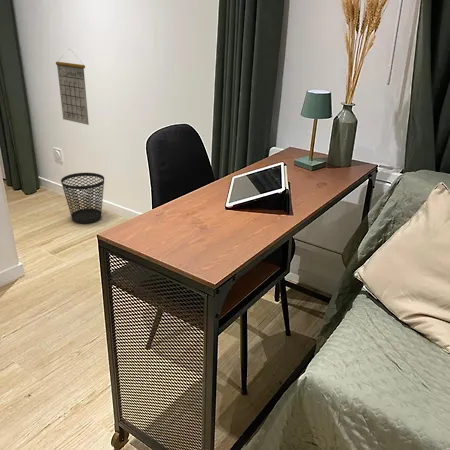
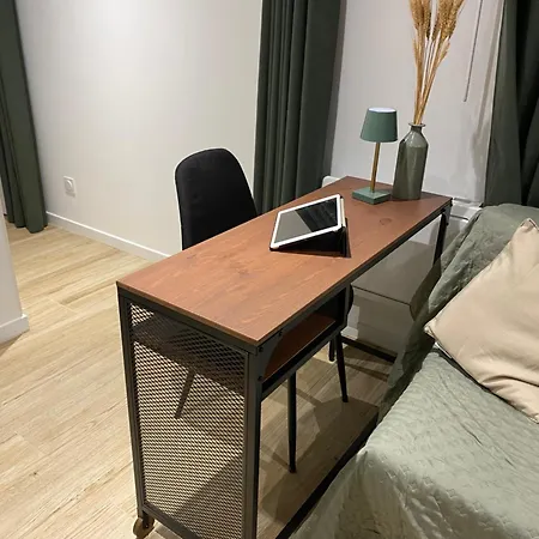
- wastebasket (84, 198)
- calendar (72, 86)
